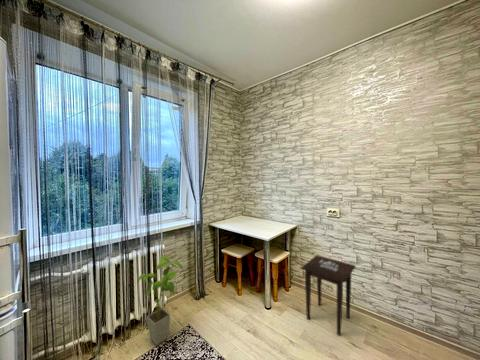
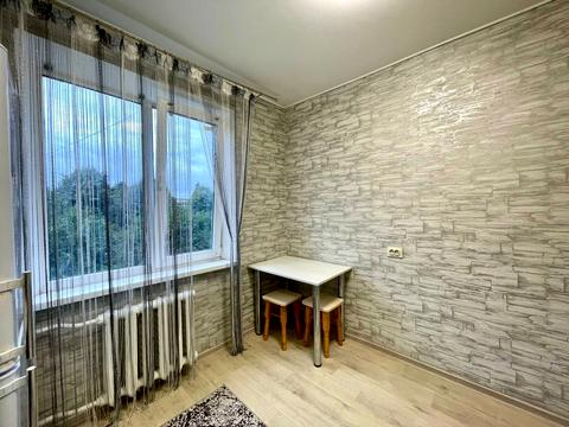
- side table (320, 291)
- house plant (163, 296)
